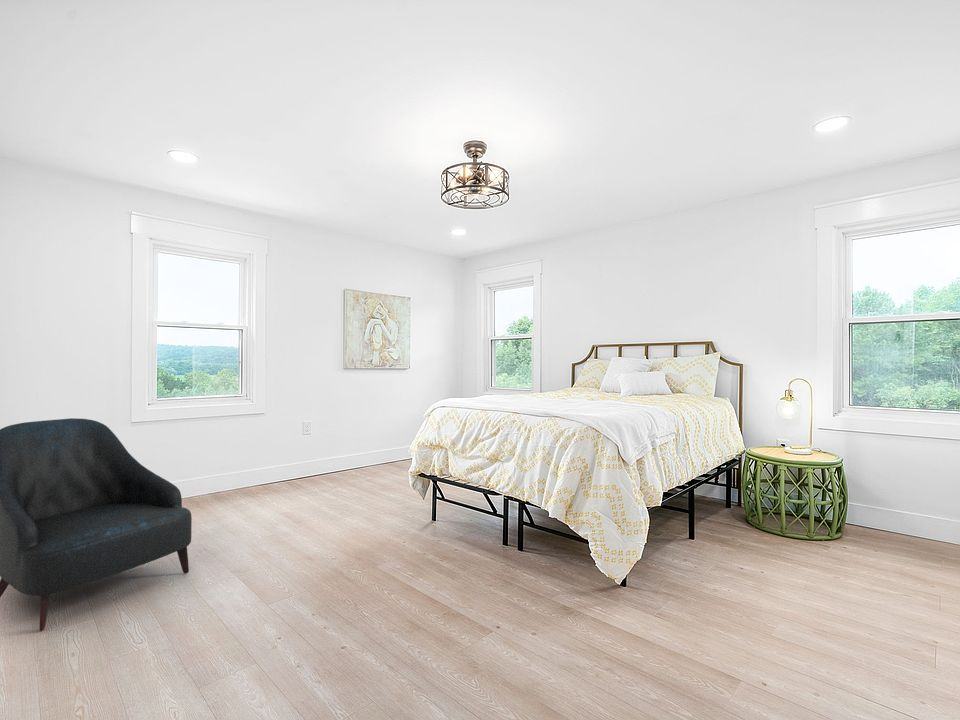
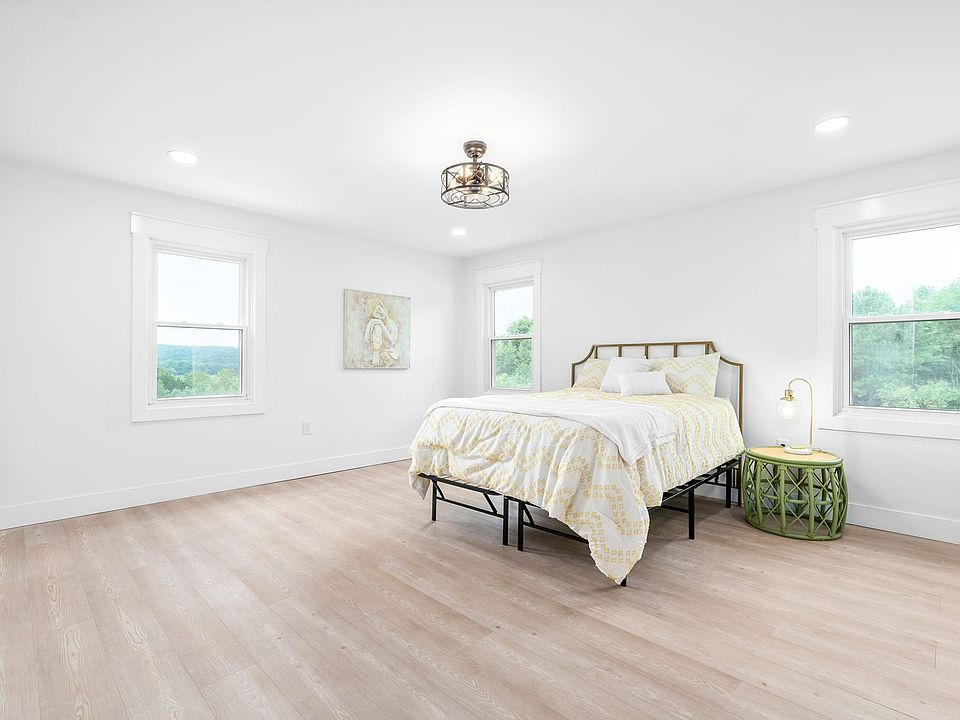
- armchair (85, 504)
